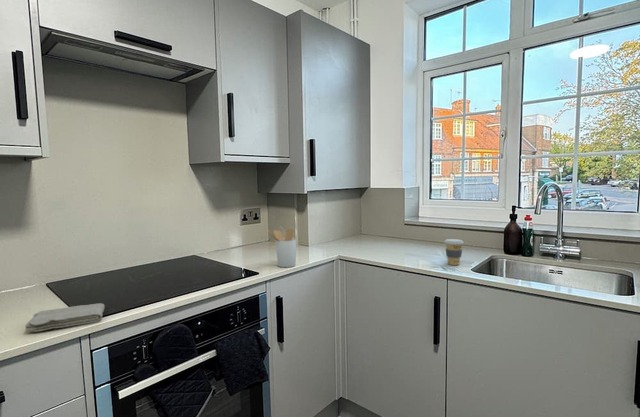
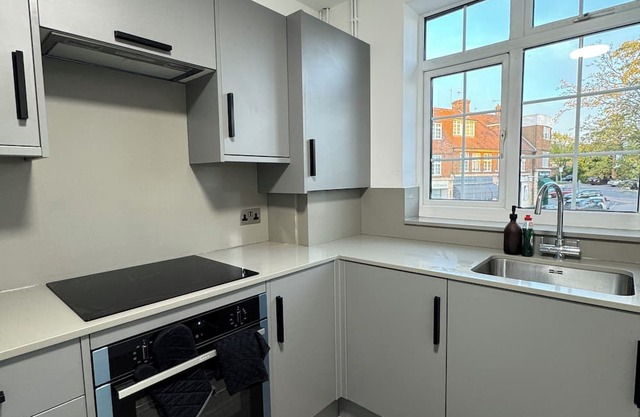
- utensil holder (281, 246)
- coffee cup (453, 252)
- washcloth (68, 315)
